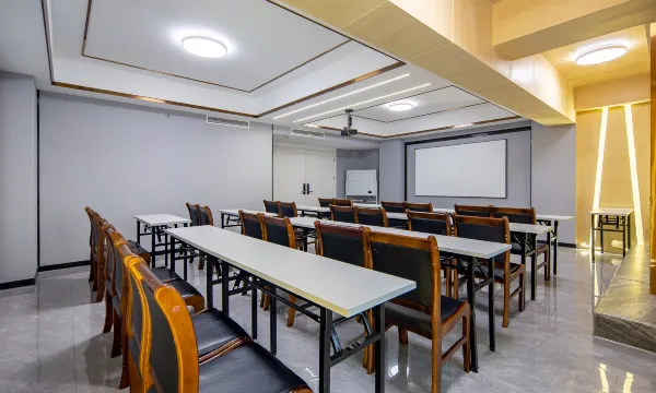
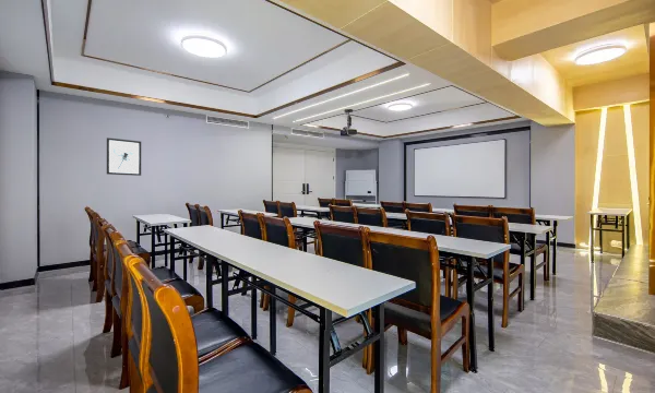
+ wall art (123, 157)
